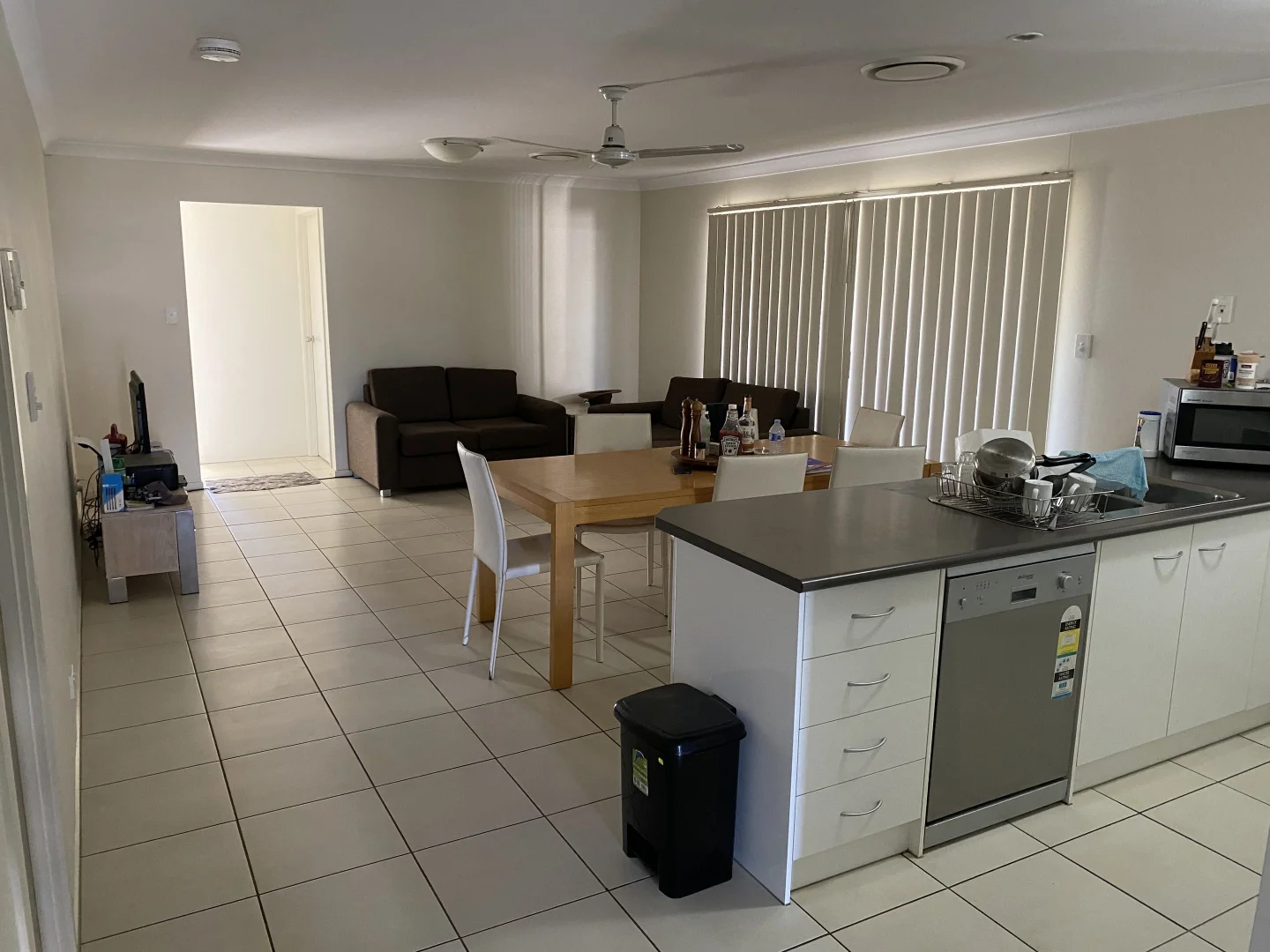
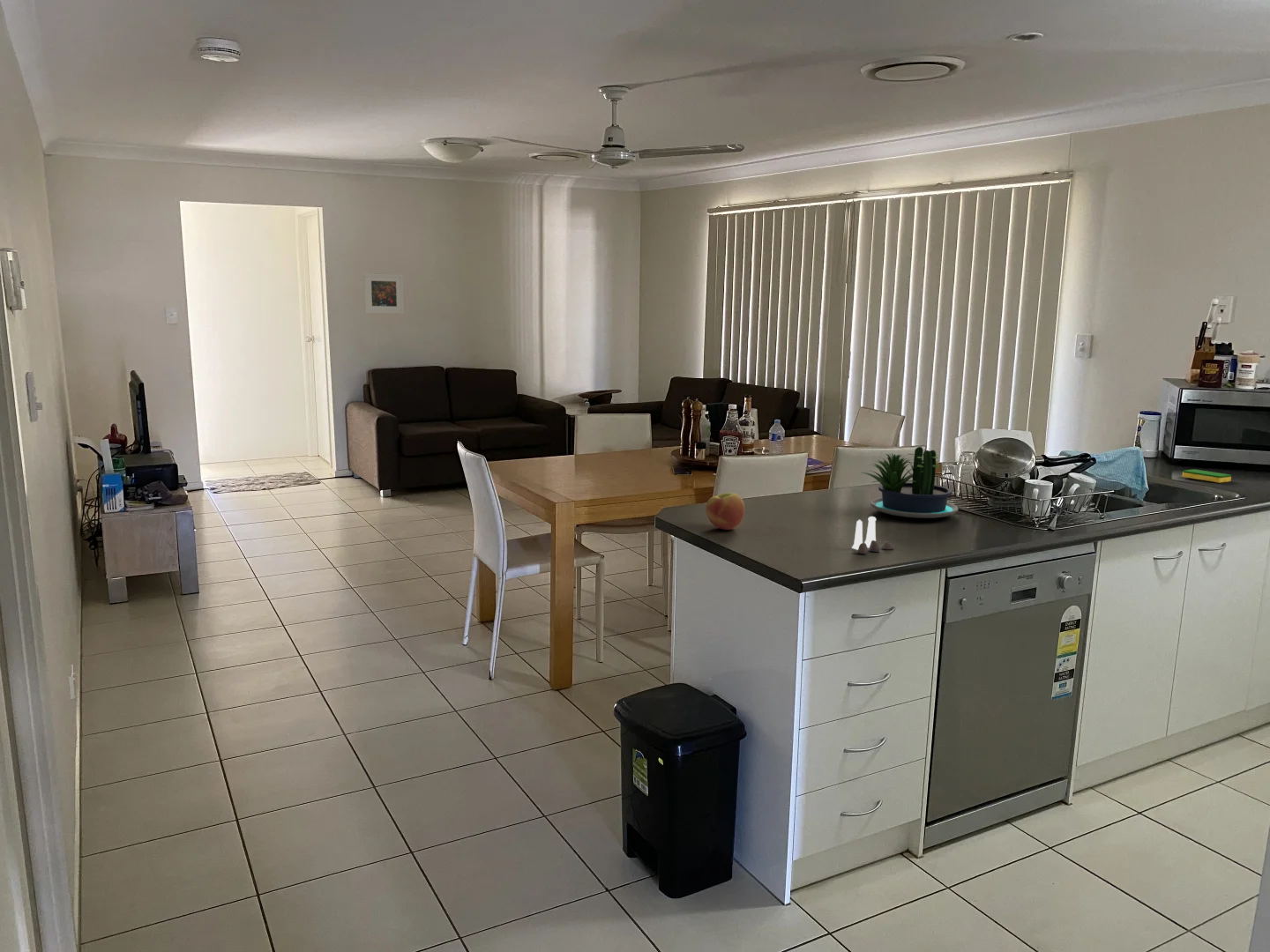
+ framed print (384, 294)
+ dish sponge (1206, 475)
+ apple (725, 510)
+ potted plant (909, 480)
+ salt and pepper shaker set (871, 533)
